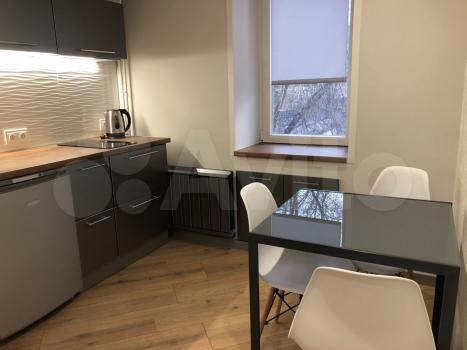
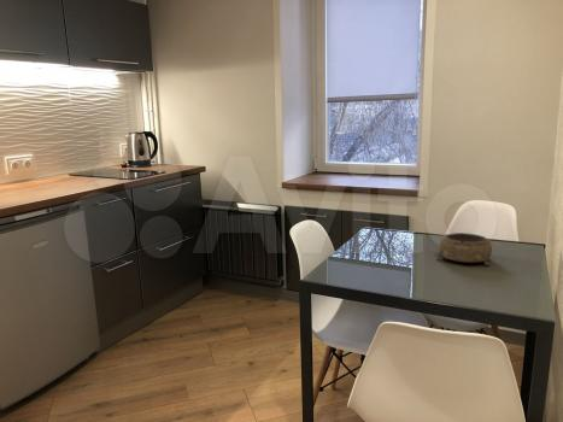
+ decorative bowl (467, 248)
